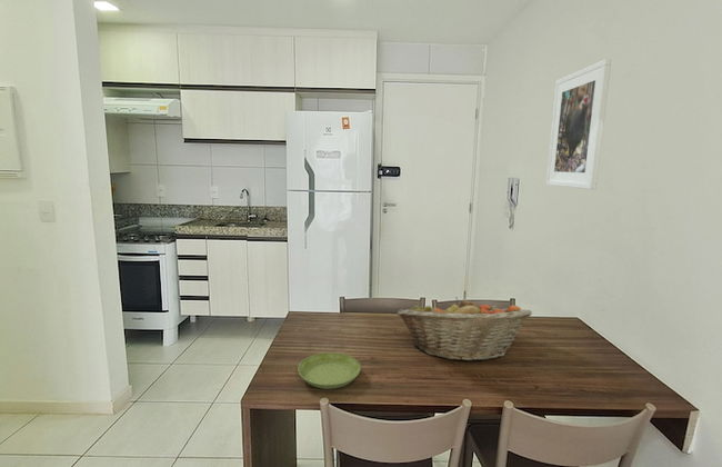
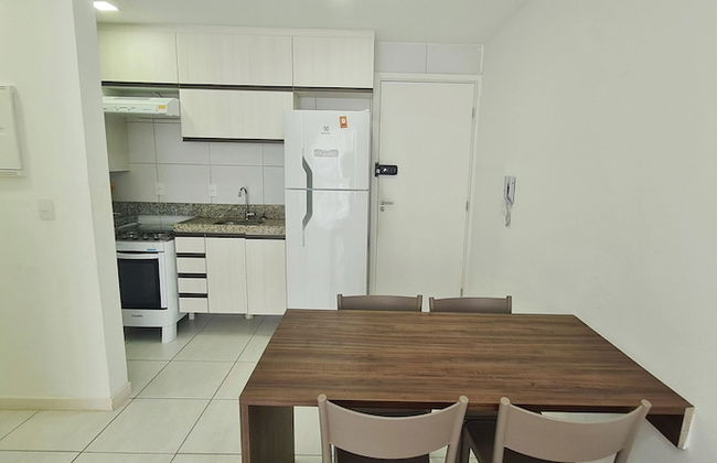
- fruit basket (462, 321)
- saucer (329, 371)
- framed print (573, 130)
